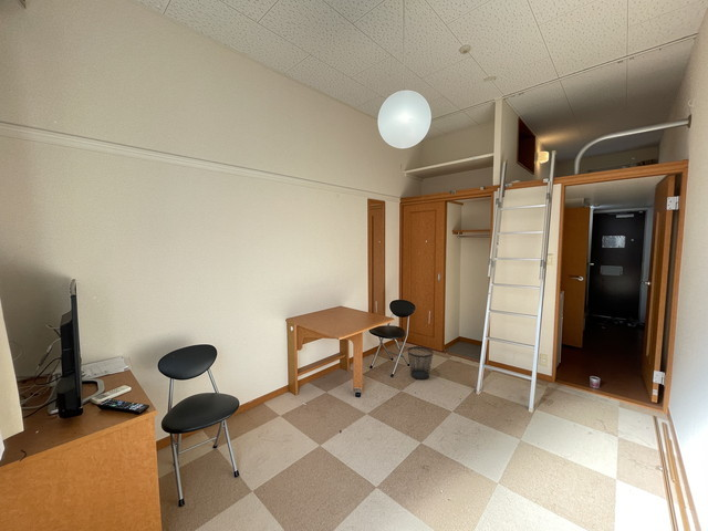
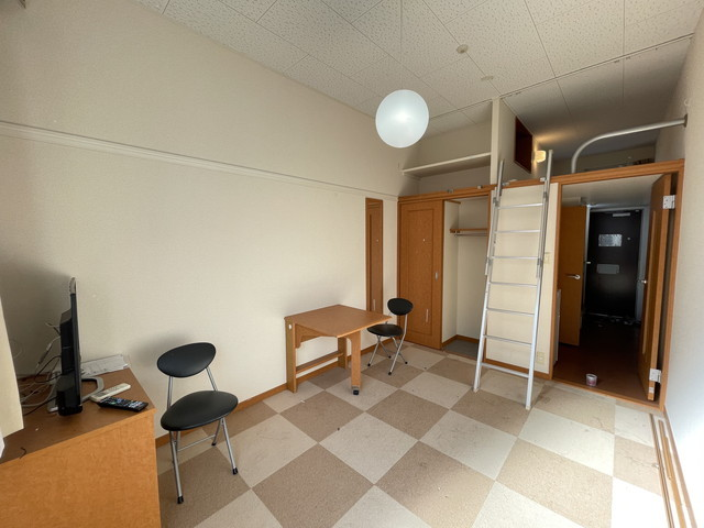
- wastebasket (419, 363)
